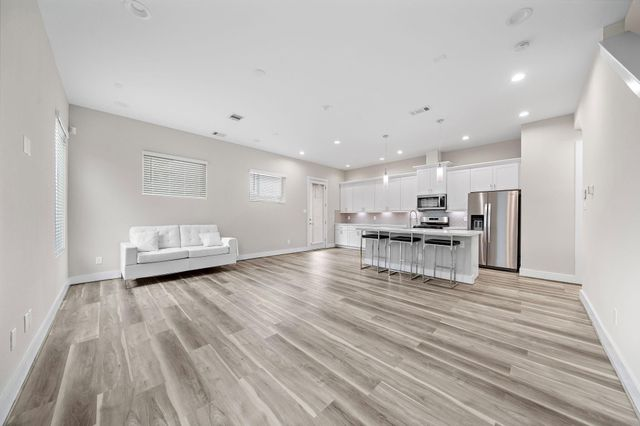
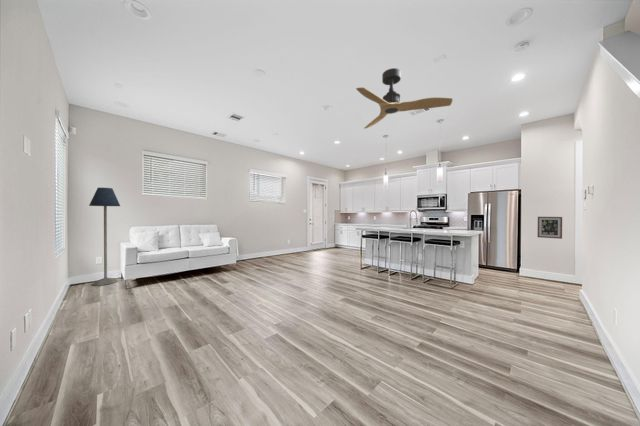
+ floor lamp (105, 235)
+ wall art (549, 227)
+ ceiling fan (399, 94)
